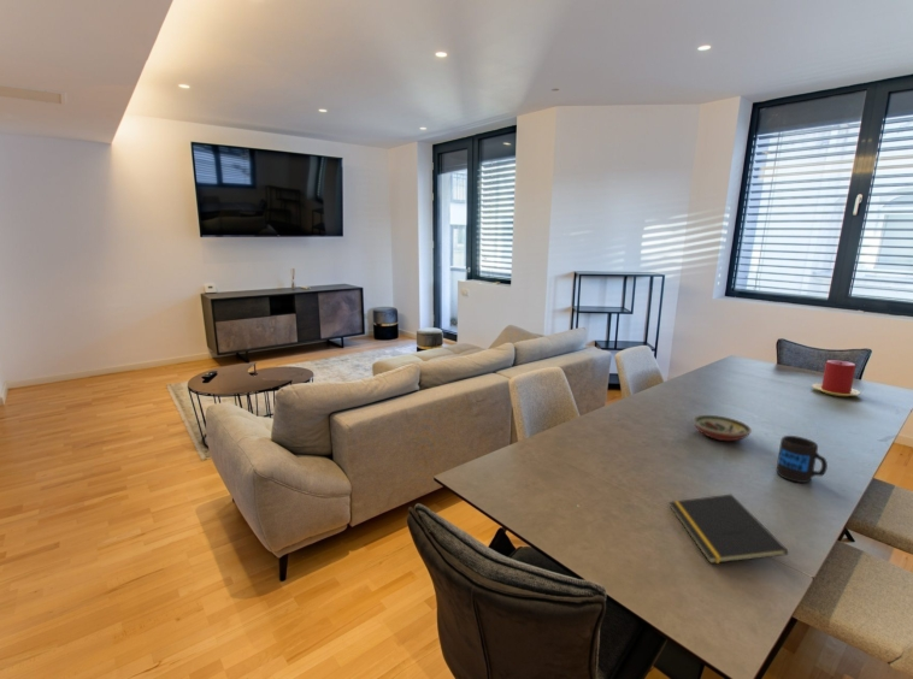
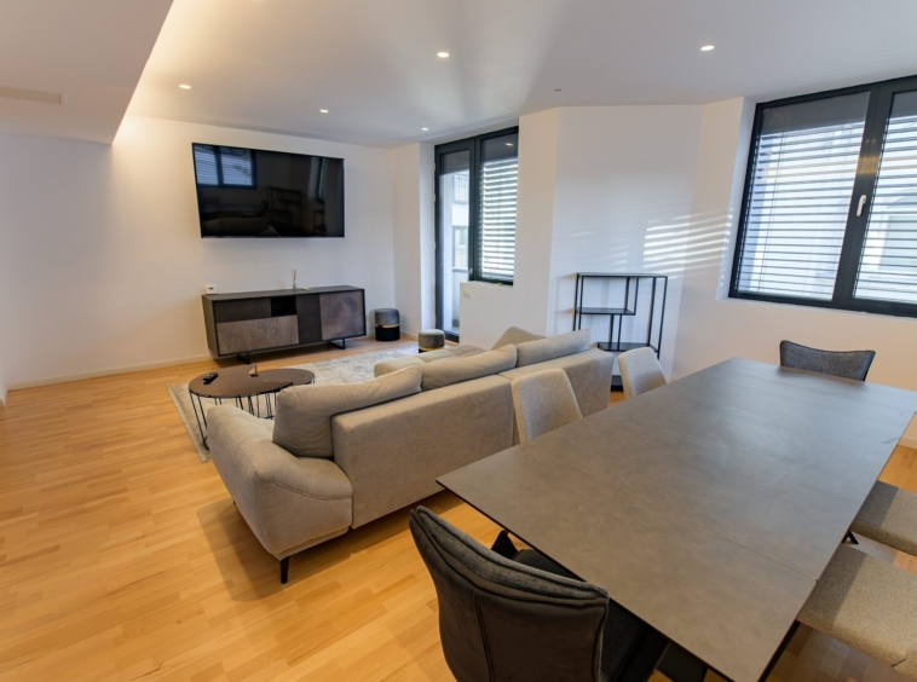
- decorative bowl (720, 430)
- mug (802, 460)
- notepad (721, 525)
- candle (837, 377)
